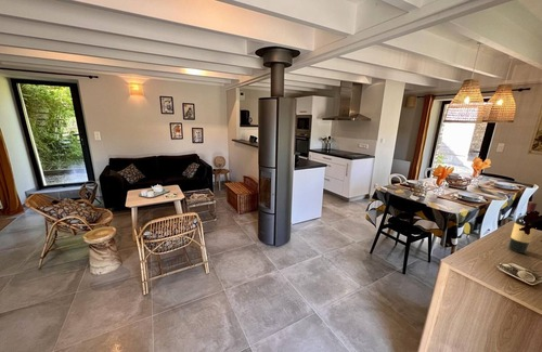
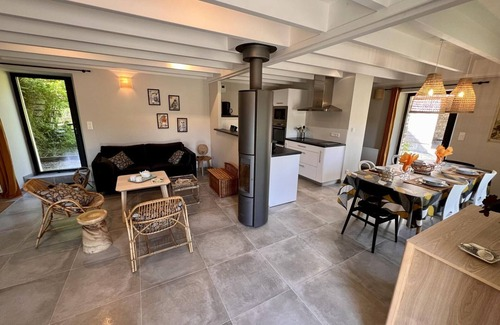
- wine bottle (522, 226)
